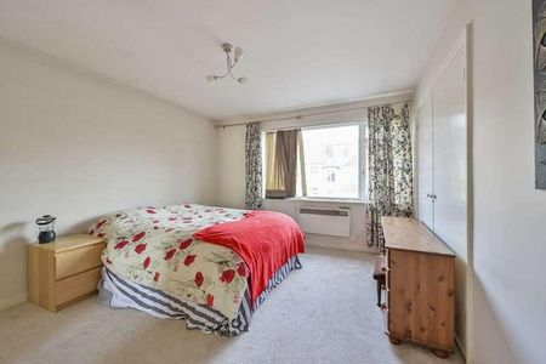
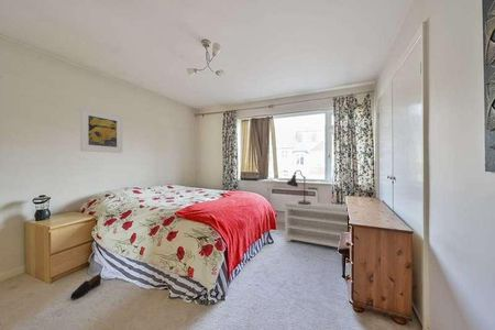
+ lamp (297, 186)
+ shoe (86, 285)
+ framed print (102, 132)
+ bench (318, 223)
